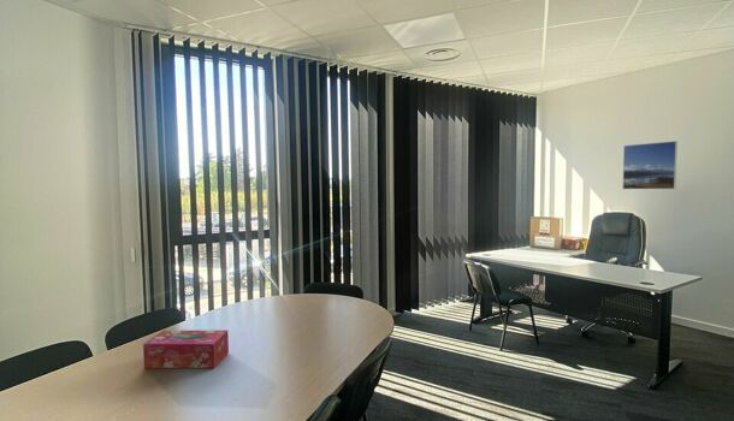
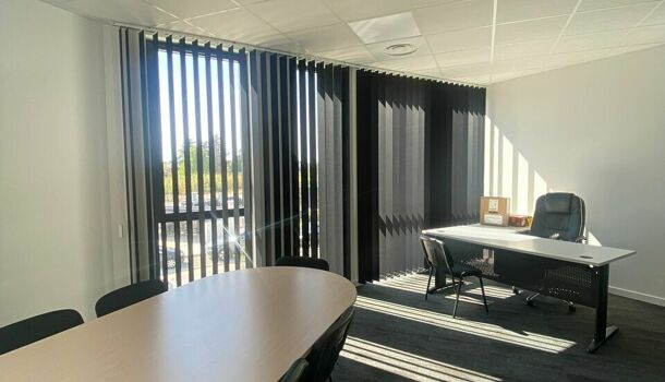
- tissue box (188, 348)
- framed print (649, 166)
